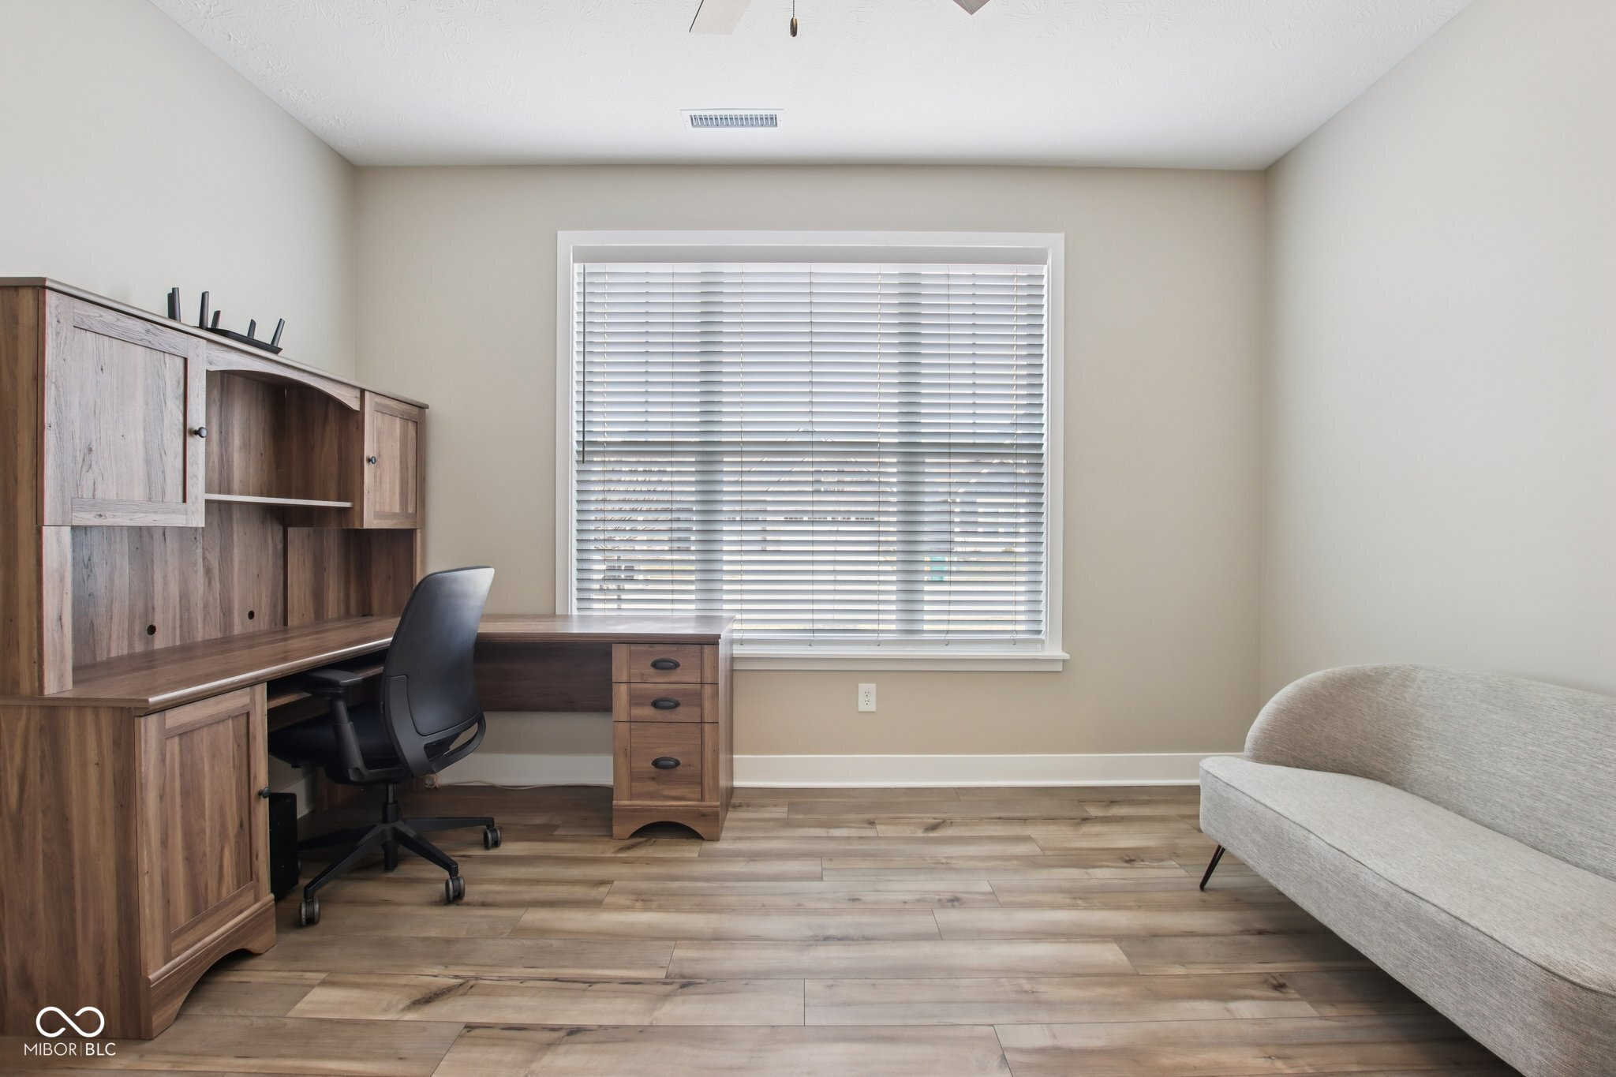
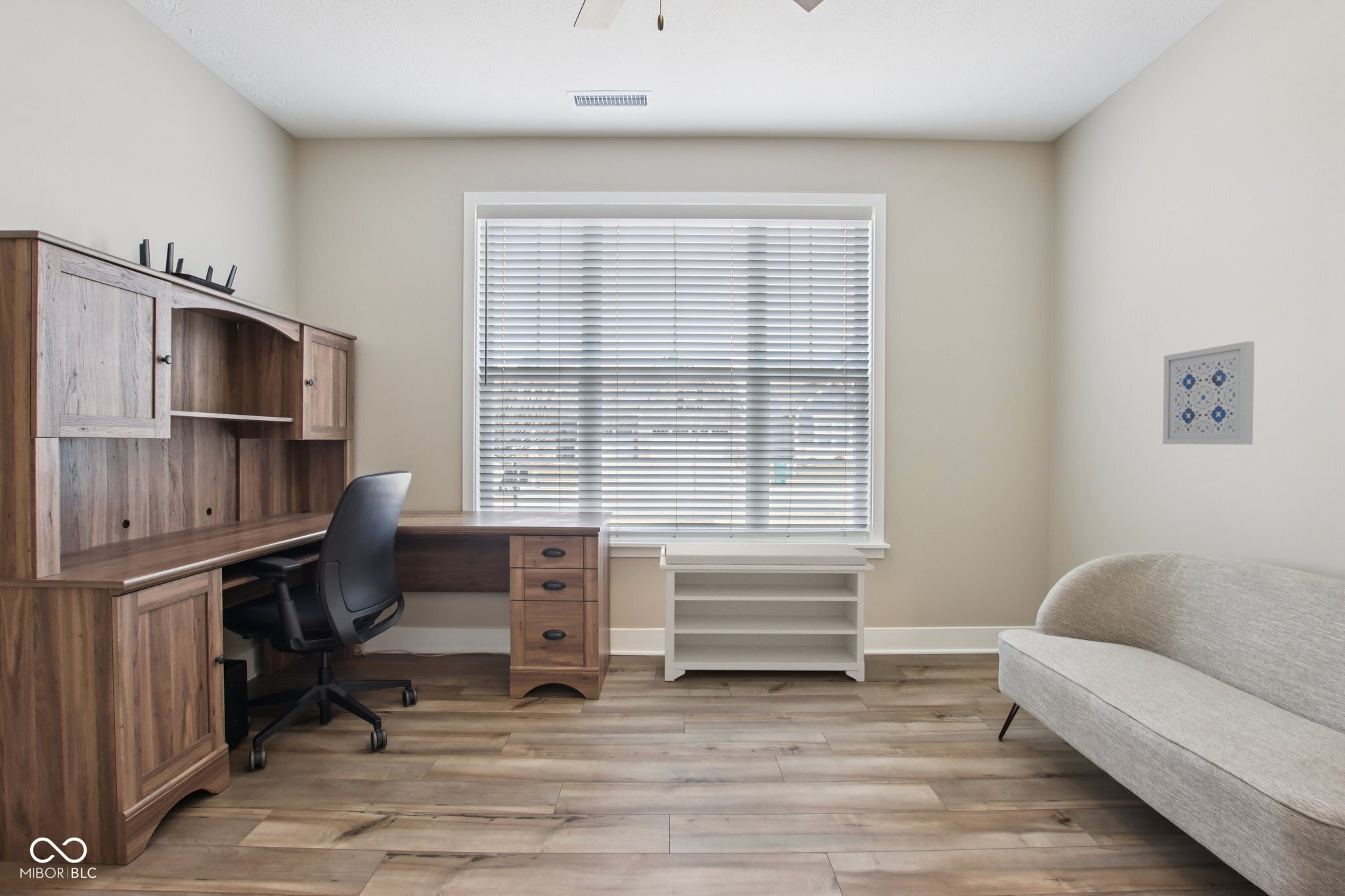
+ bench (761, 608)
+ wall art (1204, 396)
